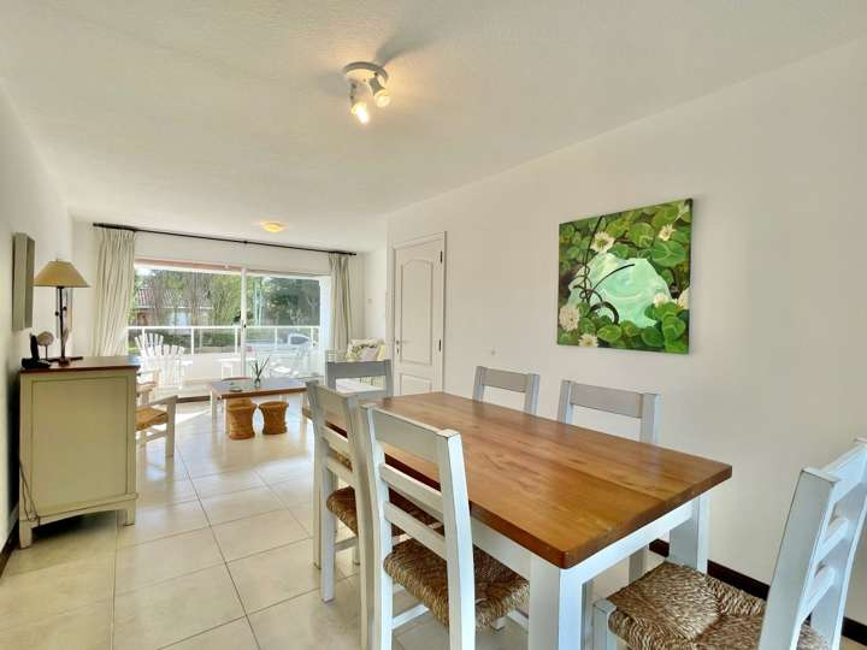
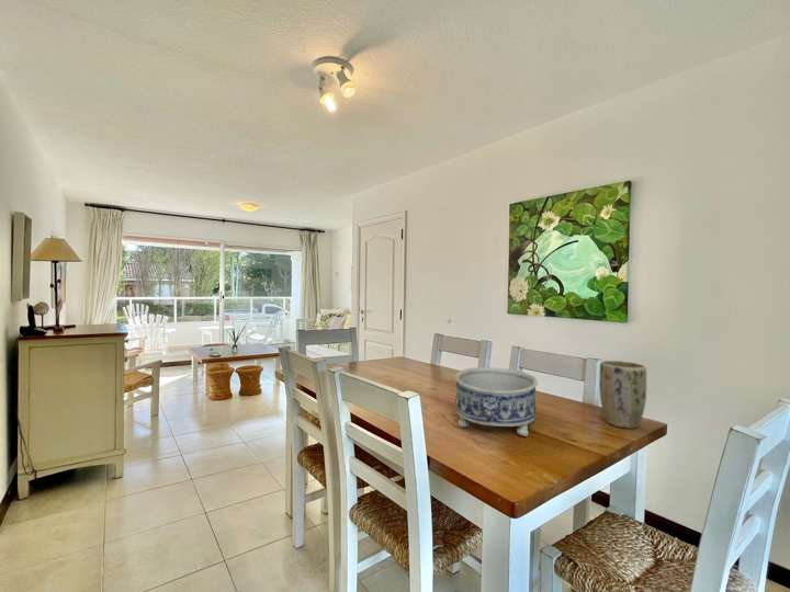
+ plant pot (622, 394)
+ decorative bowl (495, 397)
